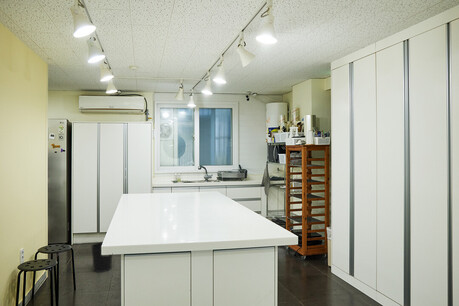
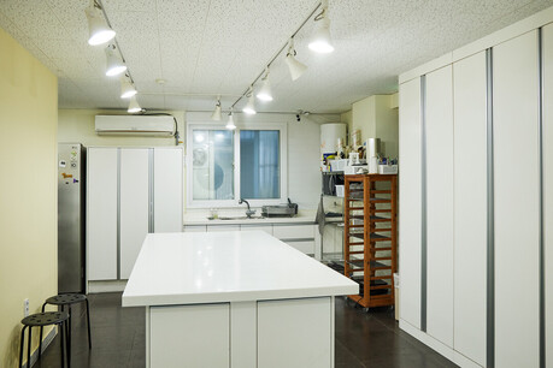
- wastebasket (102, 257)
